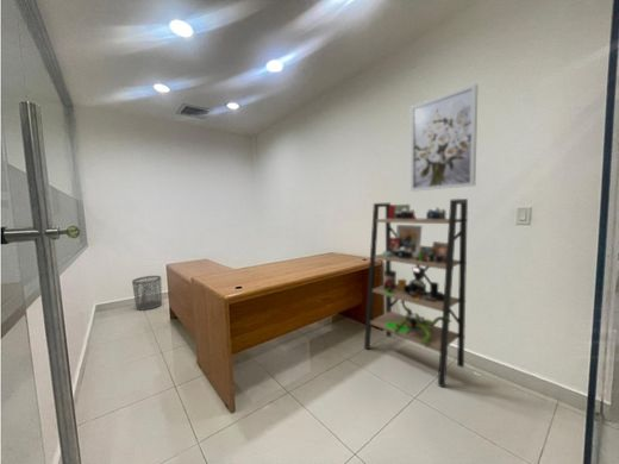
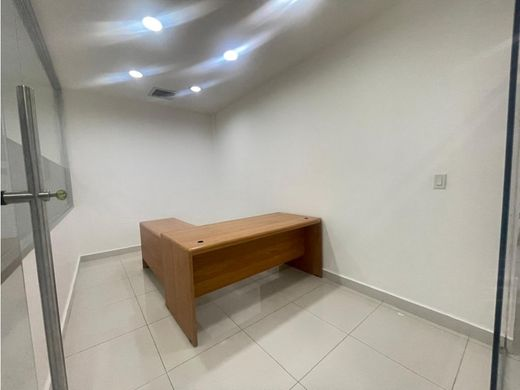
- waste bin (148, 291)
- shelving unit (411, 281)
- wall art (440, 143)
